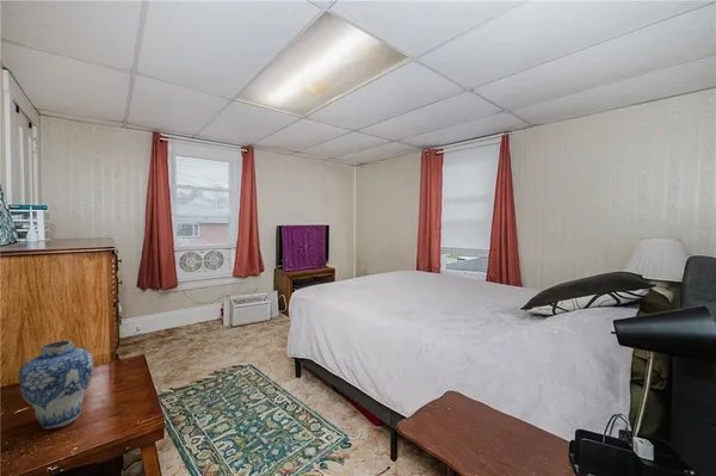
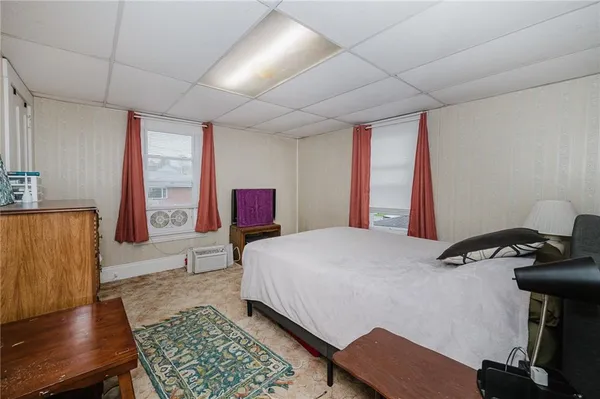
- vase (57, 383)
